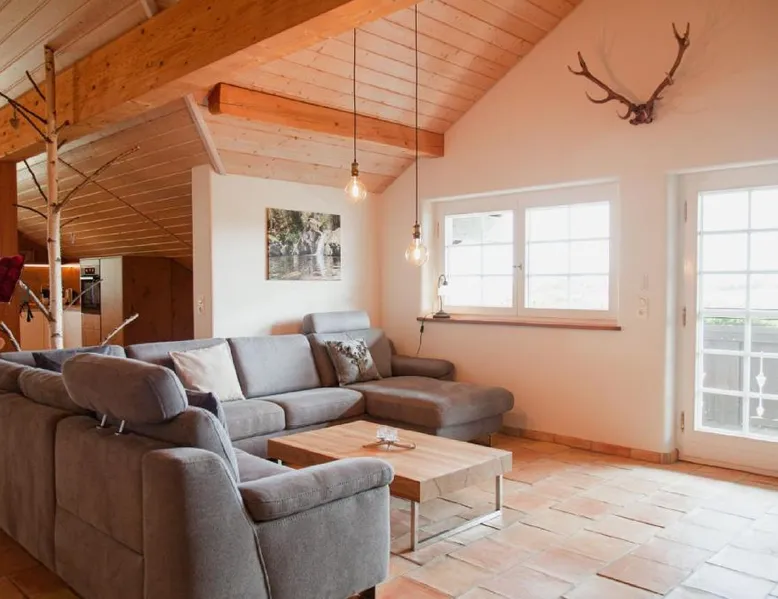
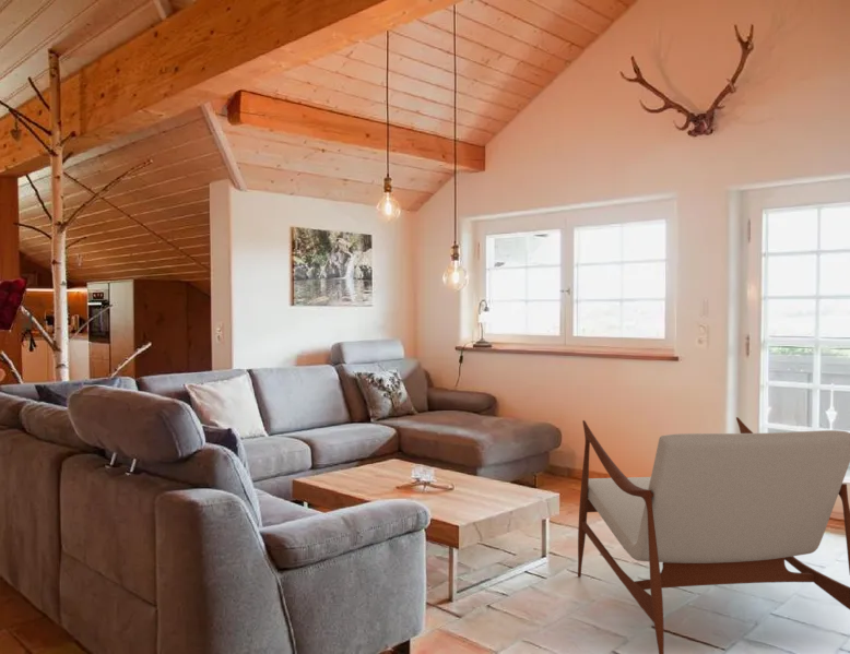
+ armchair (701, 512)
